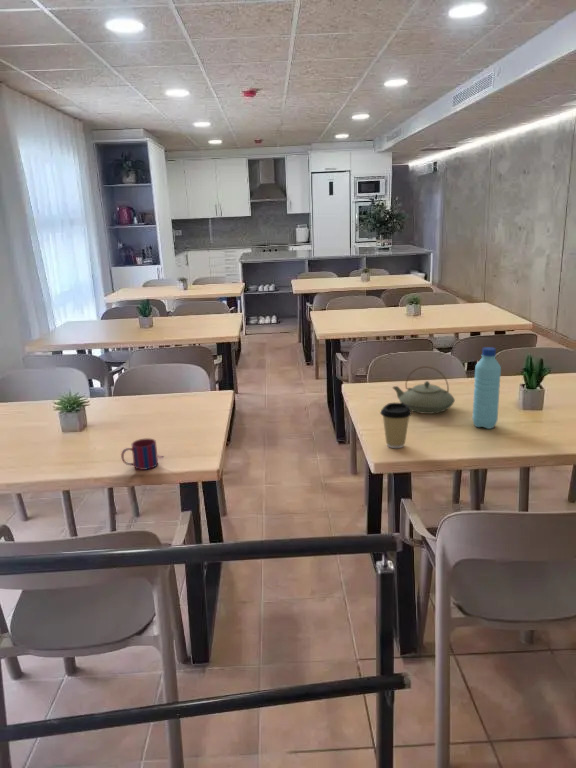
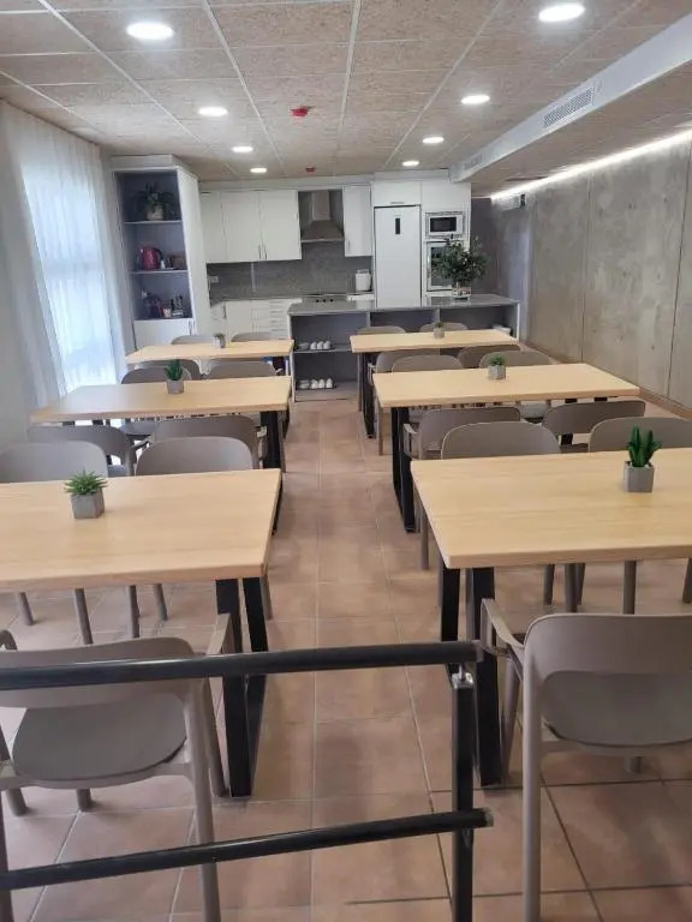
- mug (139, 455)
- coffee cup (395, 426)
- water bottle (486, 387)
- teapot (423, 387)
